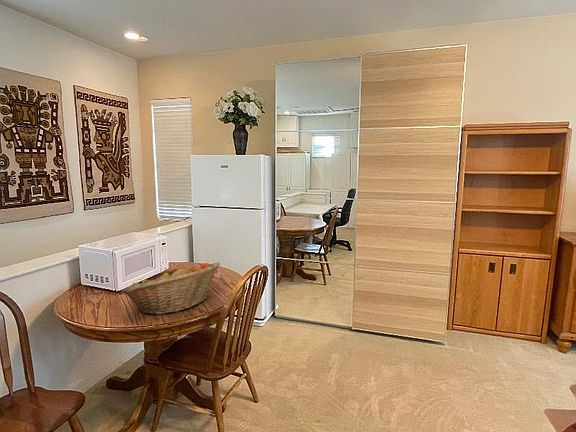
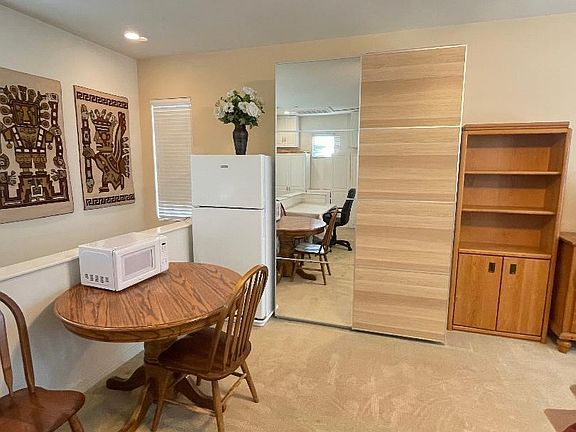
- fruit basket (174, 283)
